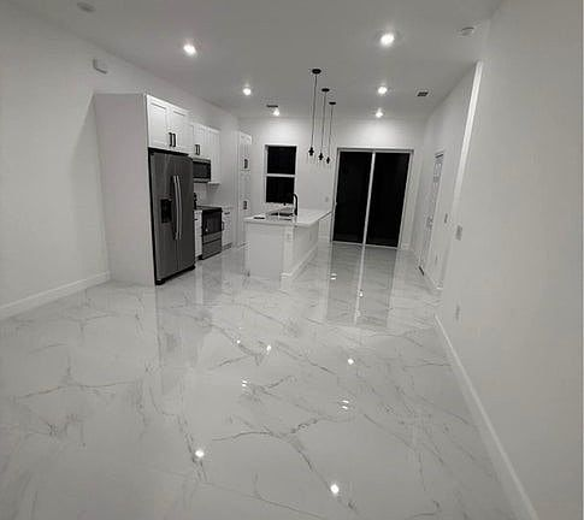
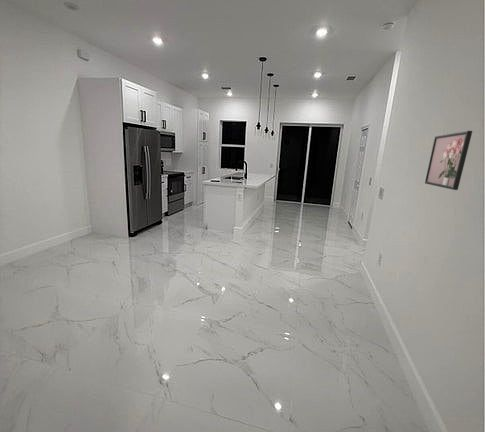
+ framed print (445, 160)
